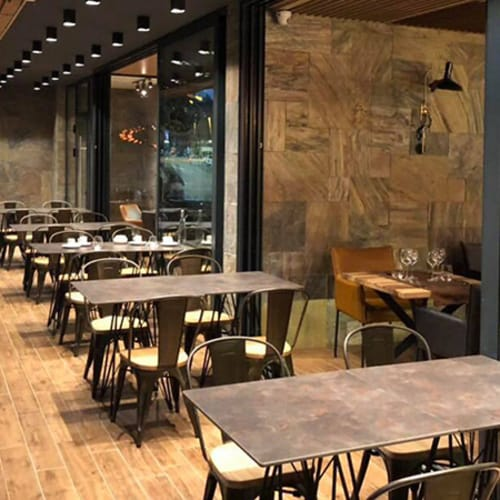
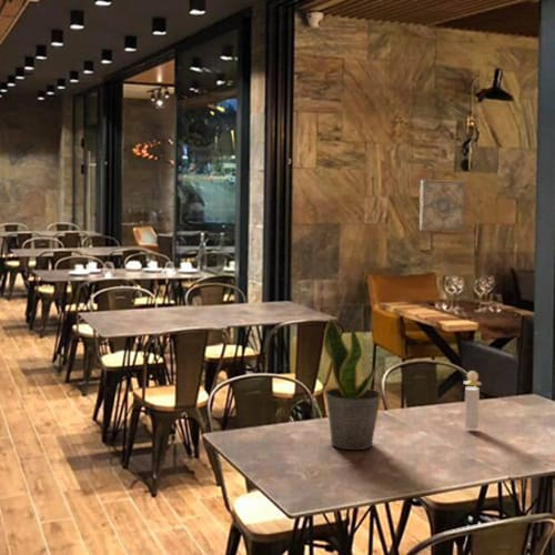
+ potted plant (353, 381)
+ wall art (442, 205)
+ perfume bottle (472, 400)
